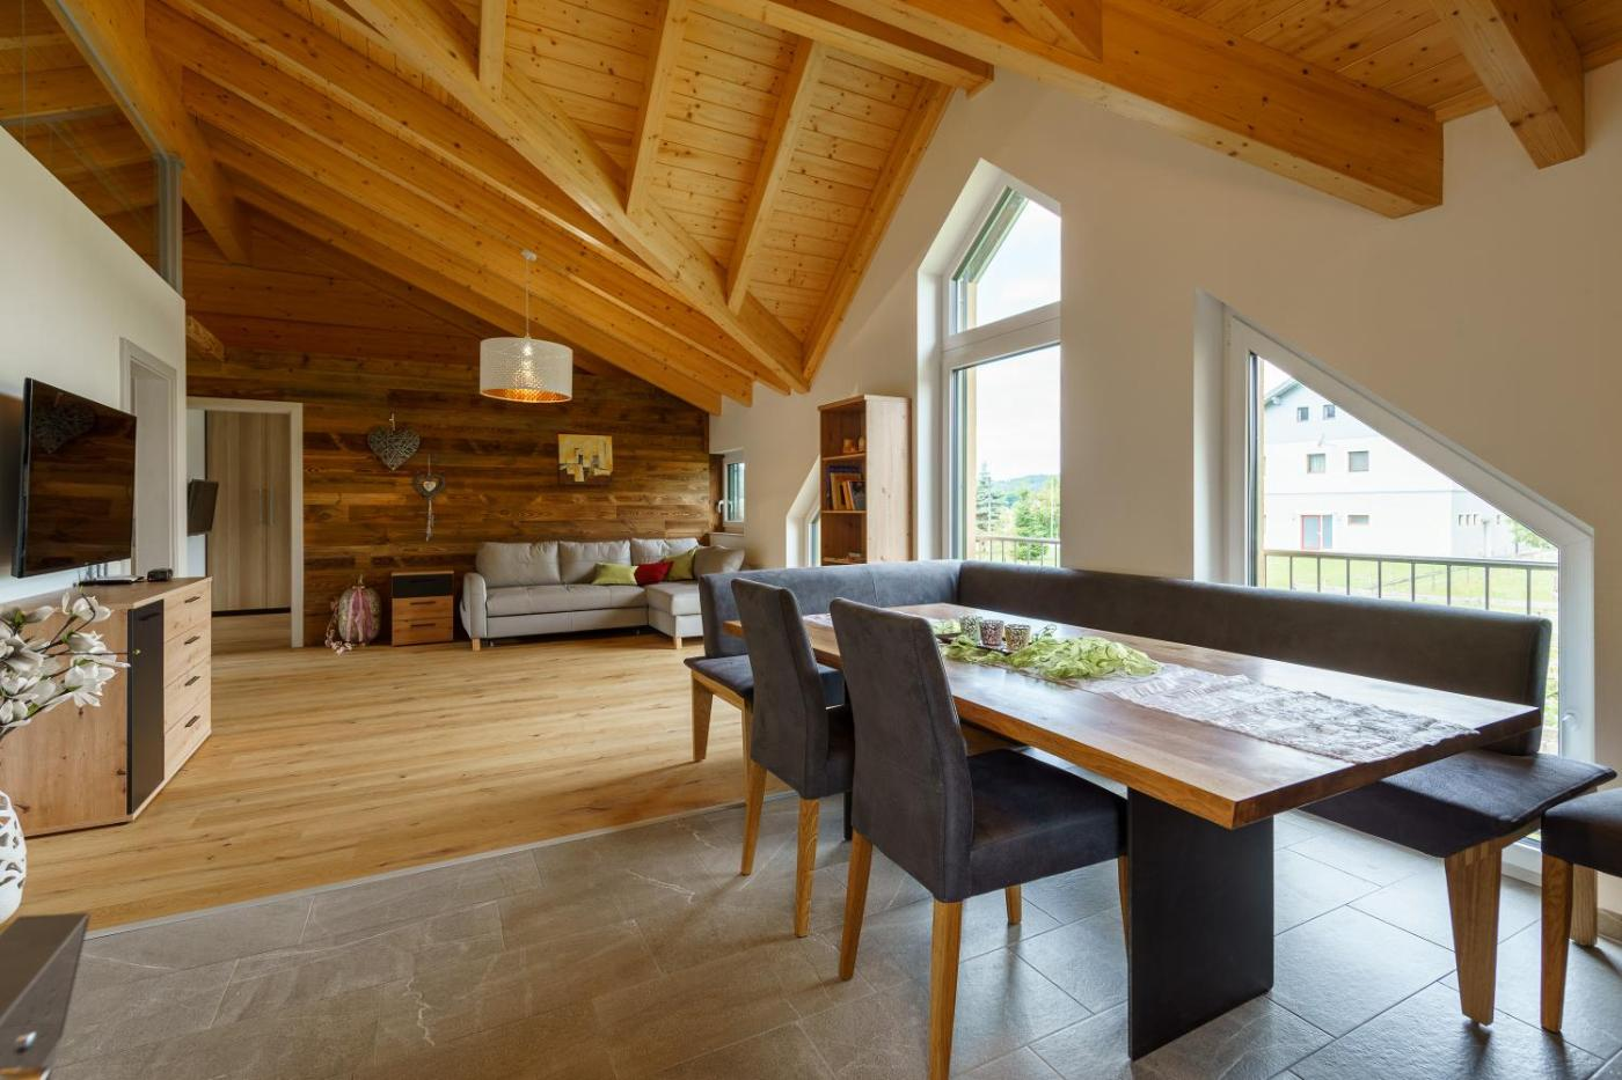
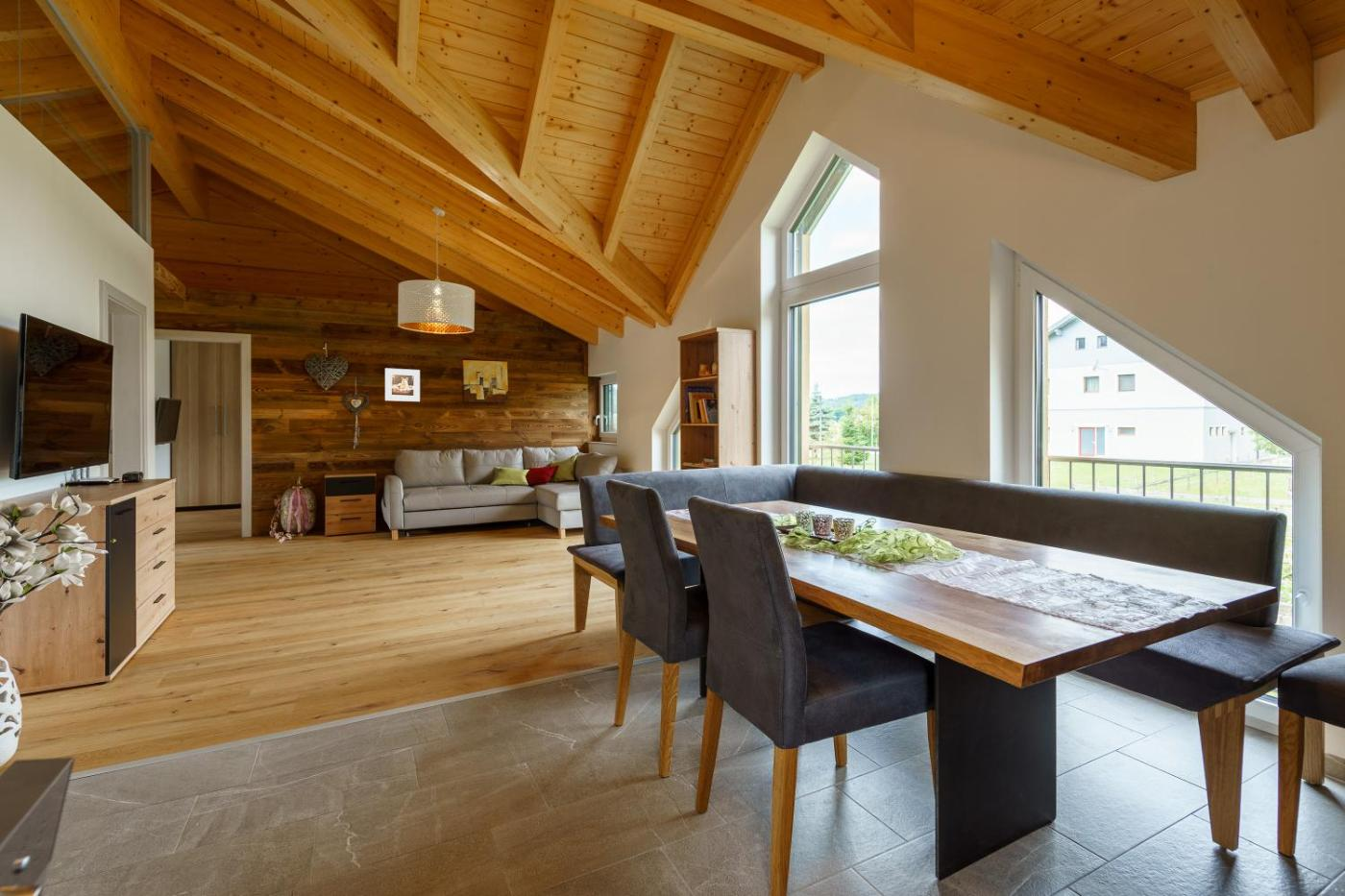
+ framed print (403, 385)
